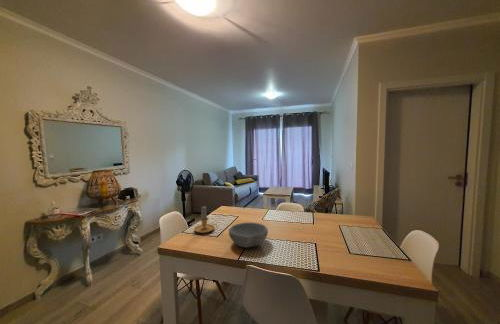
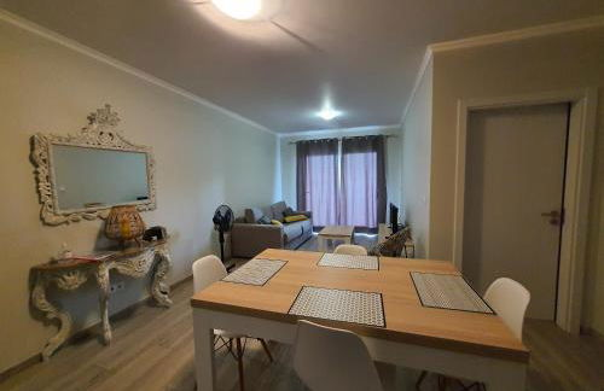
- bowl (248, 235)
- candle (206, 218)
